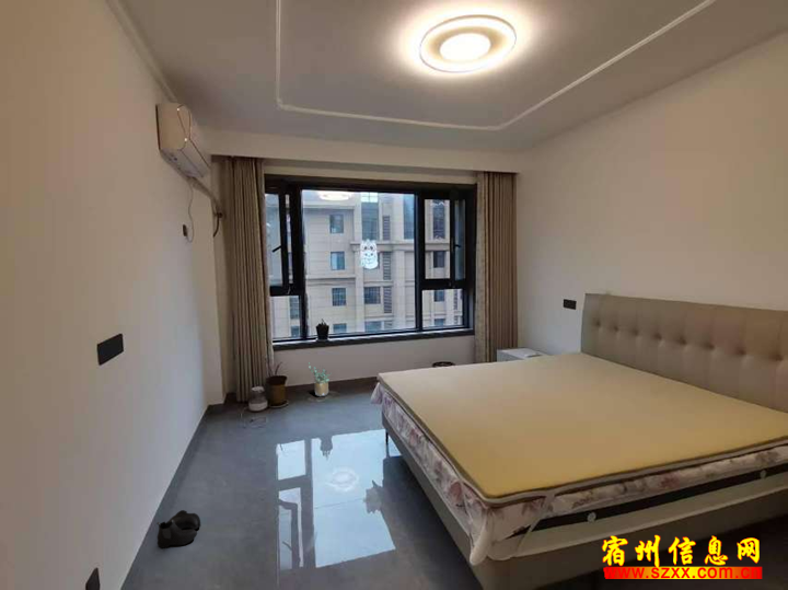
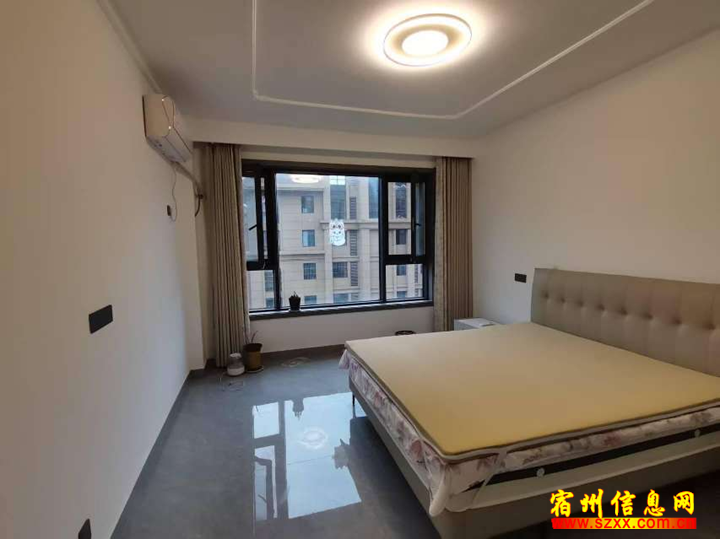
- boots (179, 521)
- potted plant (320, 379)
